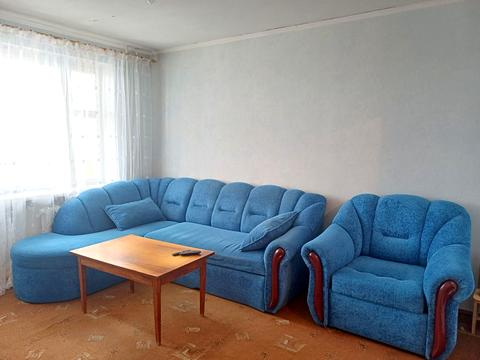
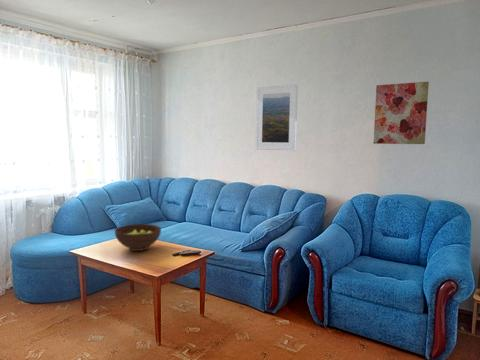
+ fruit bowl (138, 239)
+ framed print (275, 118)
+ wall art (399, 114)
